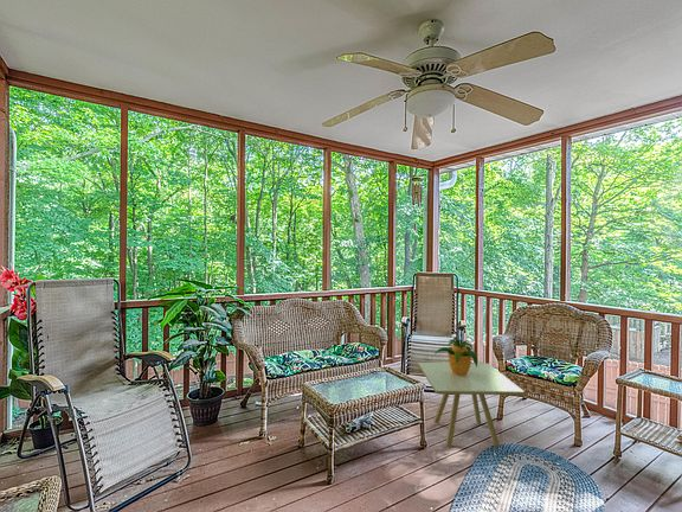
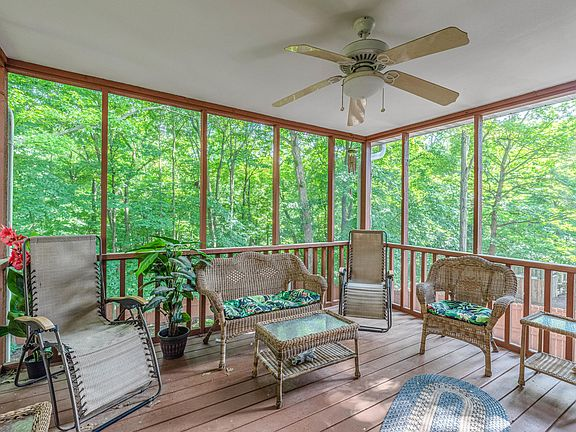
- side table (458, 401)
- potted plant (456, 354)
